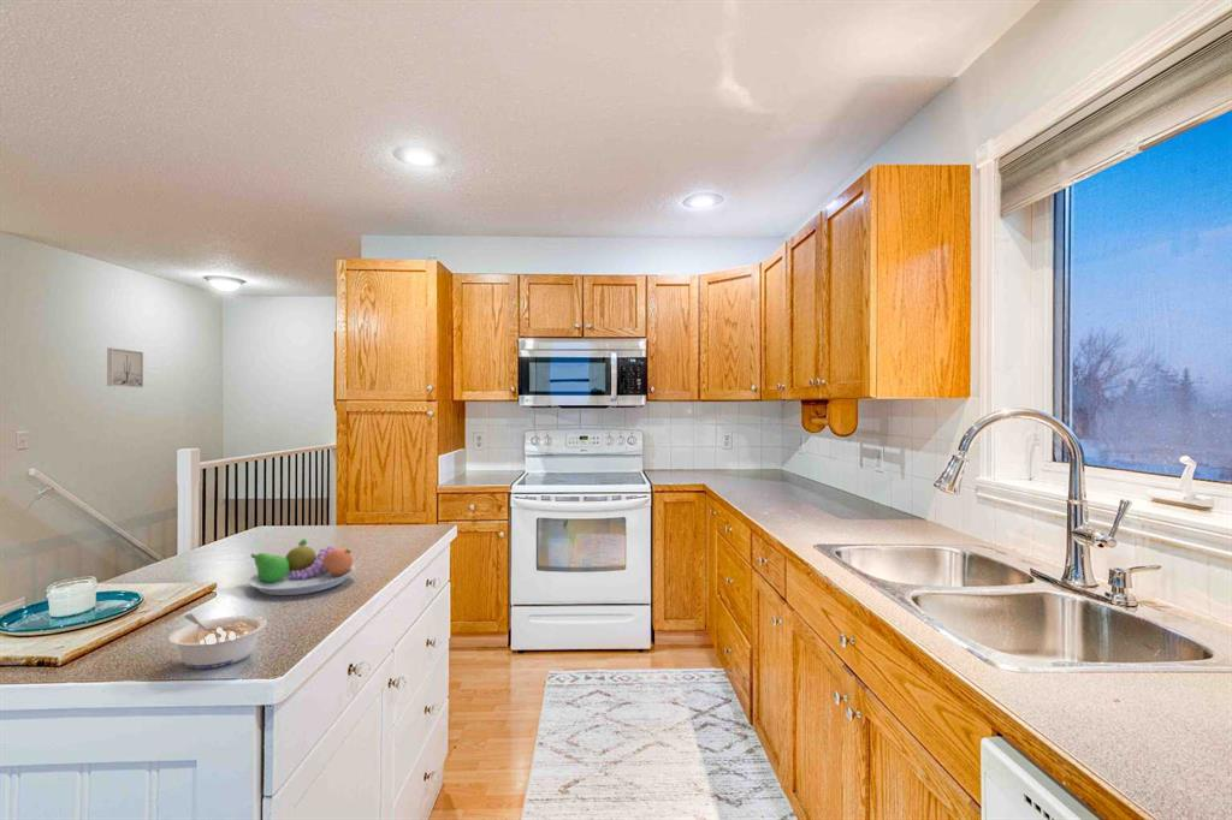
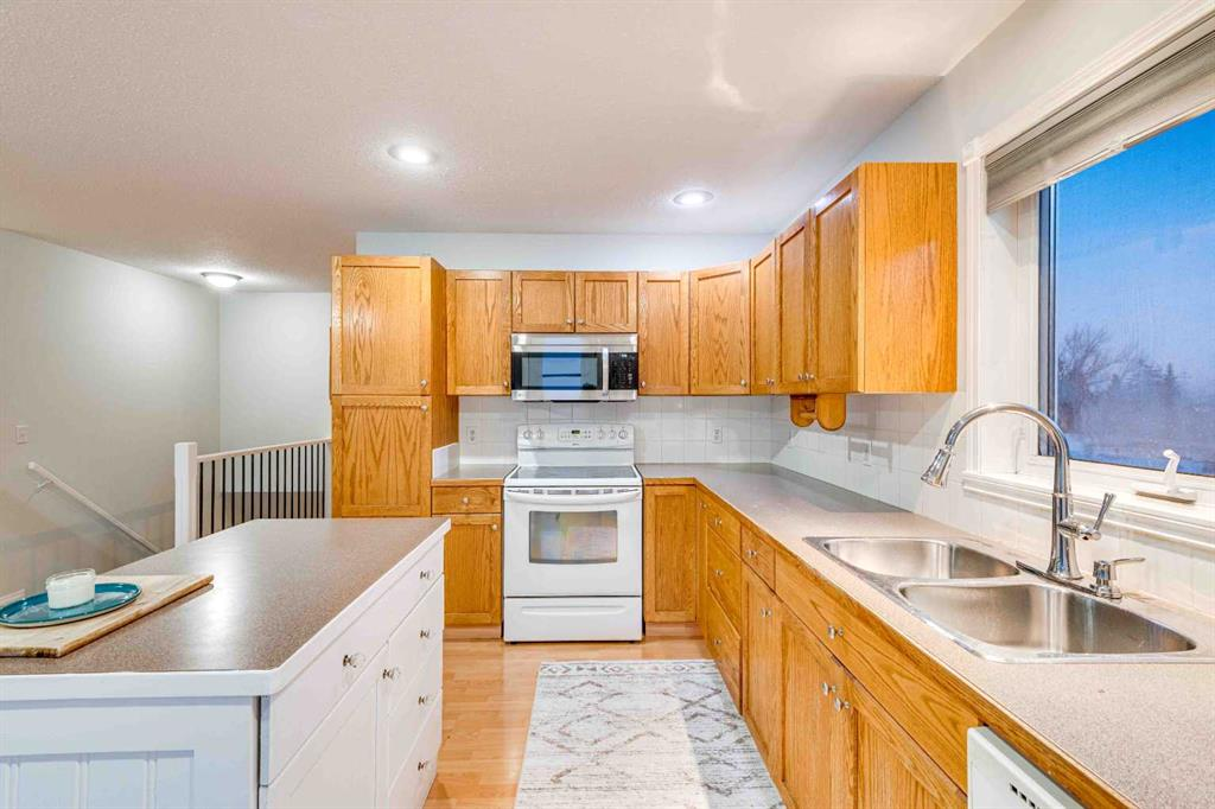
- legume (215, 640)
- wall art (125, 368)
- fruit bowl (301, 564)
